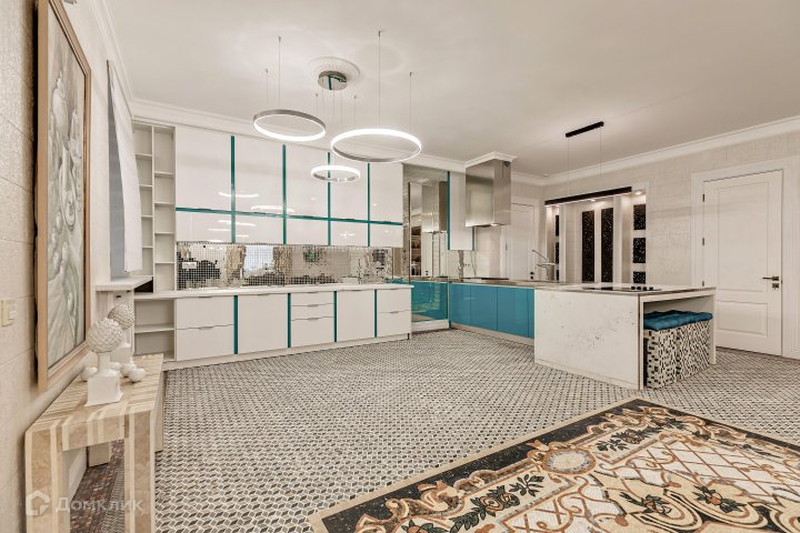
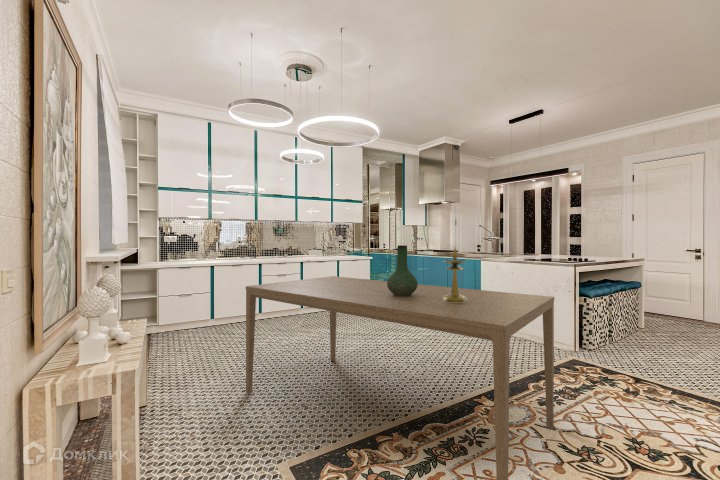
+ candlestick (454, 273)
+ vase (402, 269)
+ dining table (388, 321)
